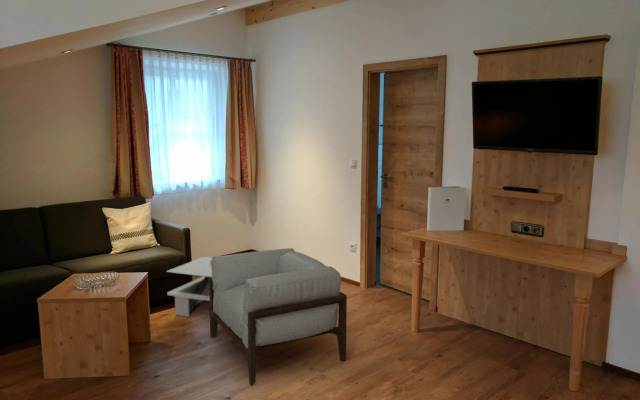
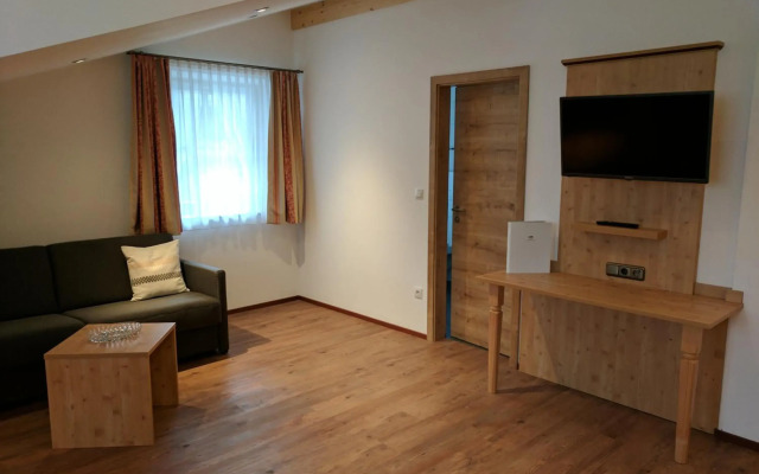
- armchair (274, 304)
- side table (208, 287)
